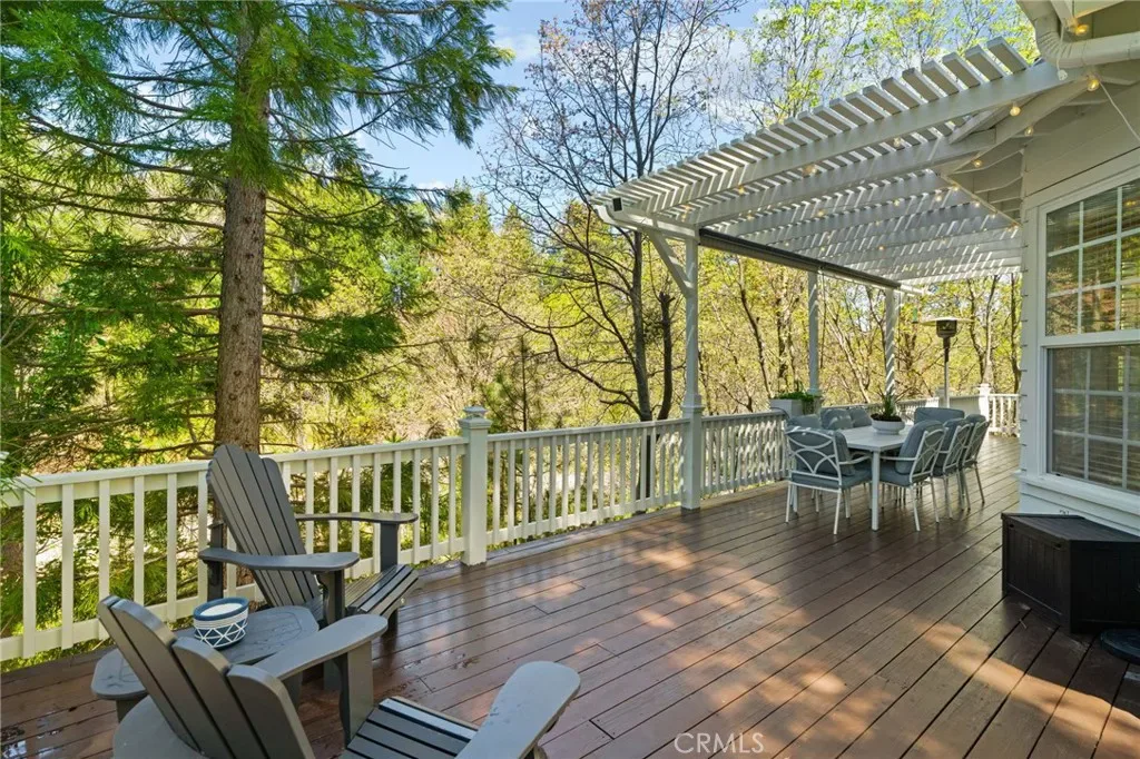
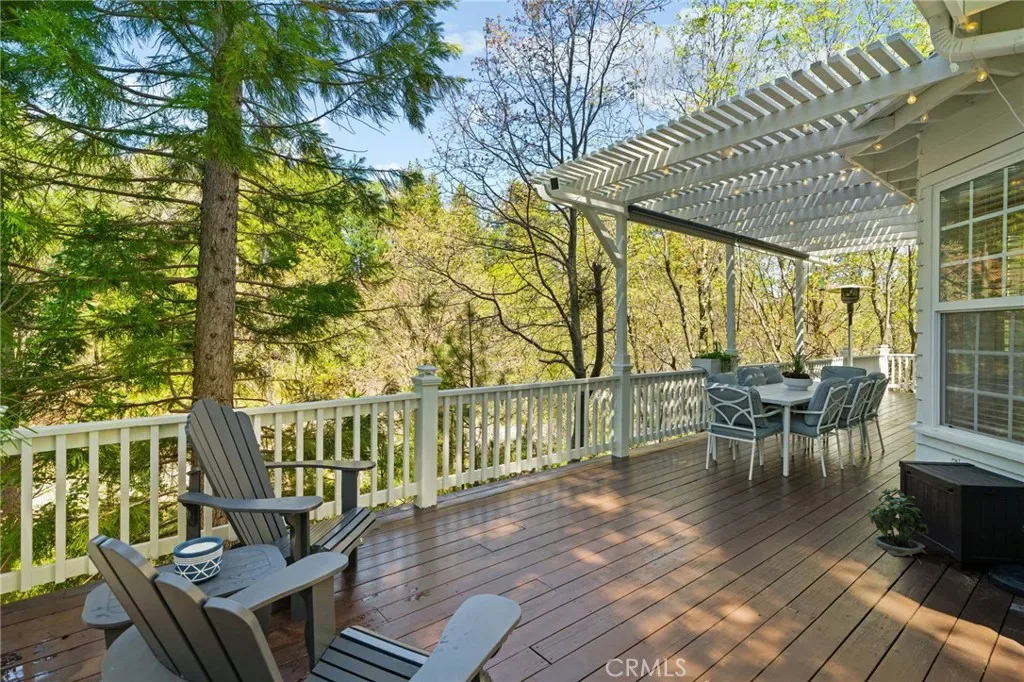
+ potted plant (896, 517)
